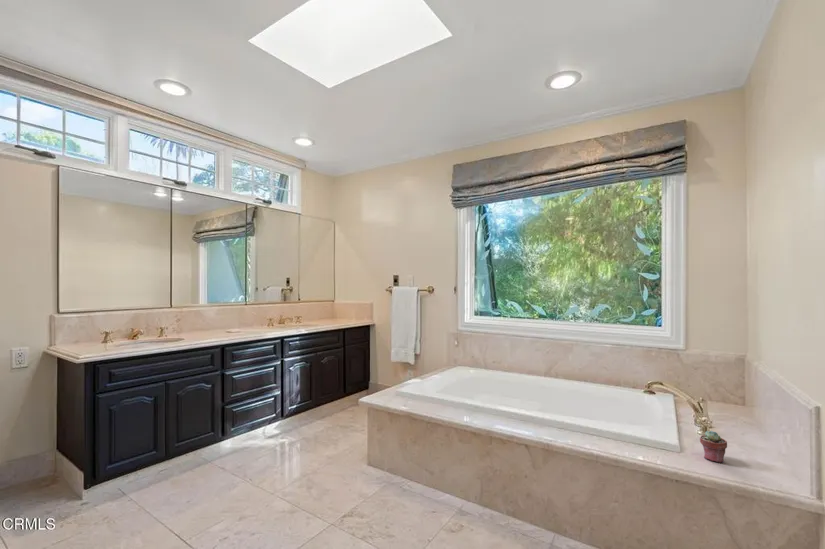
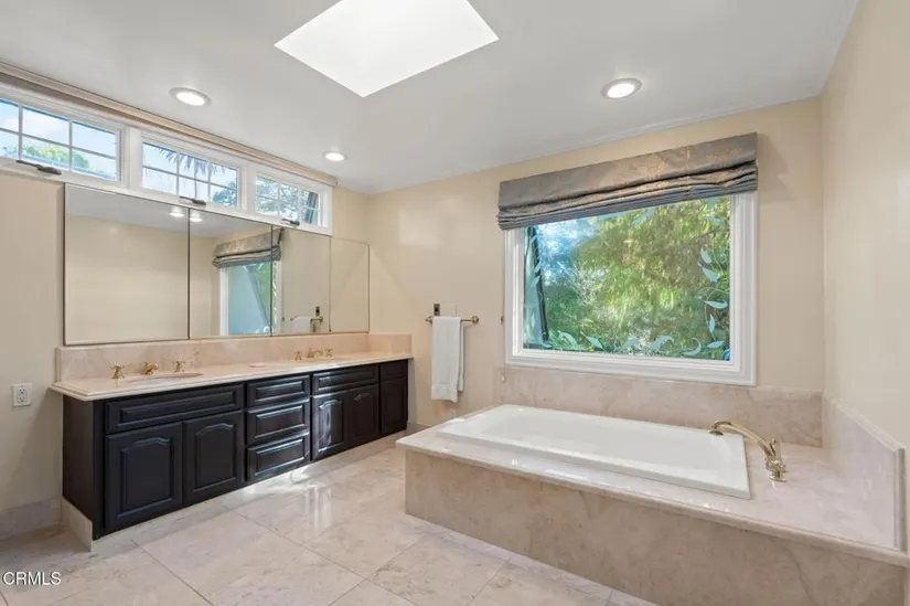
- potted succulent (713, 445)
